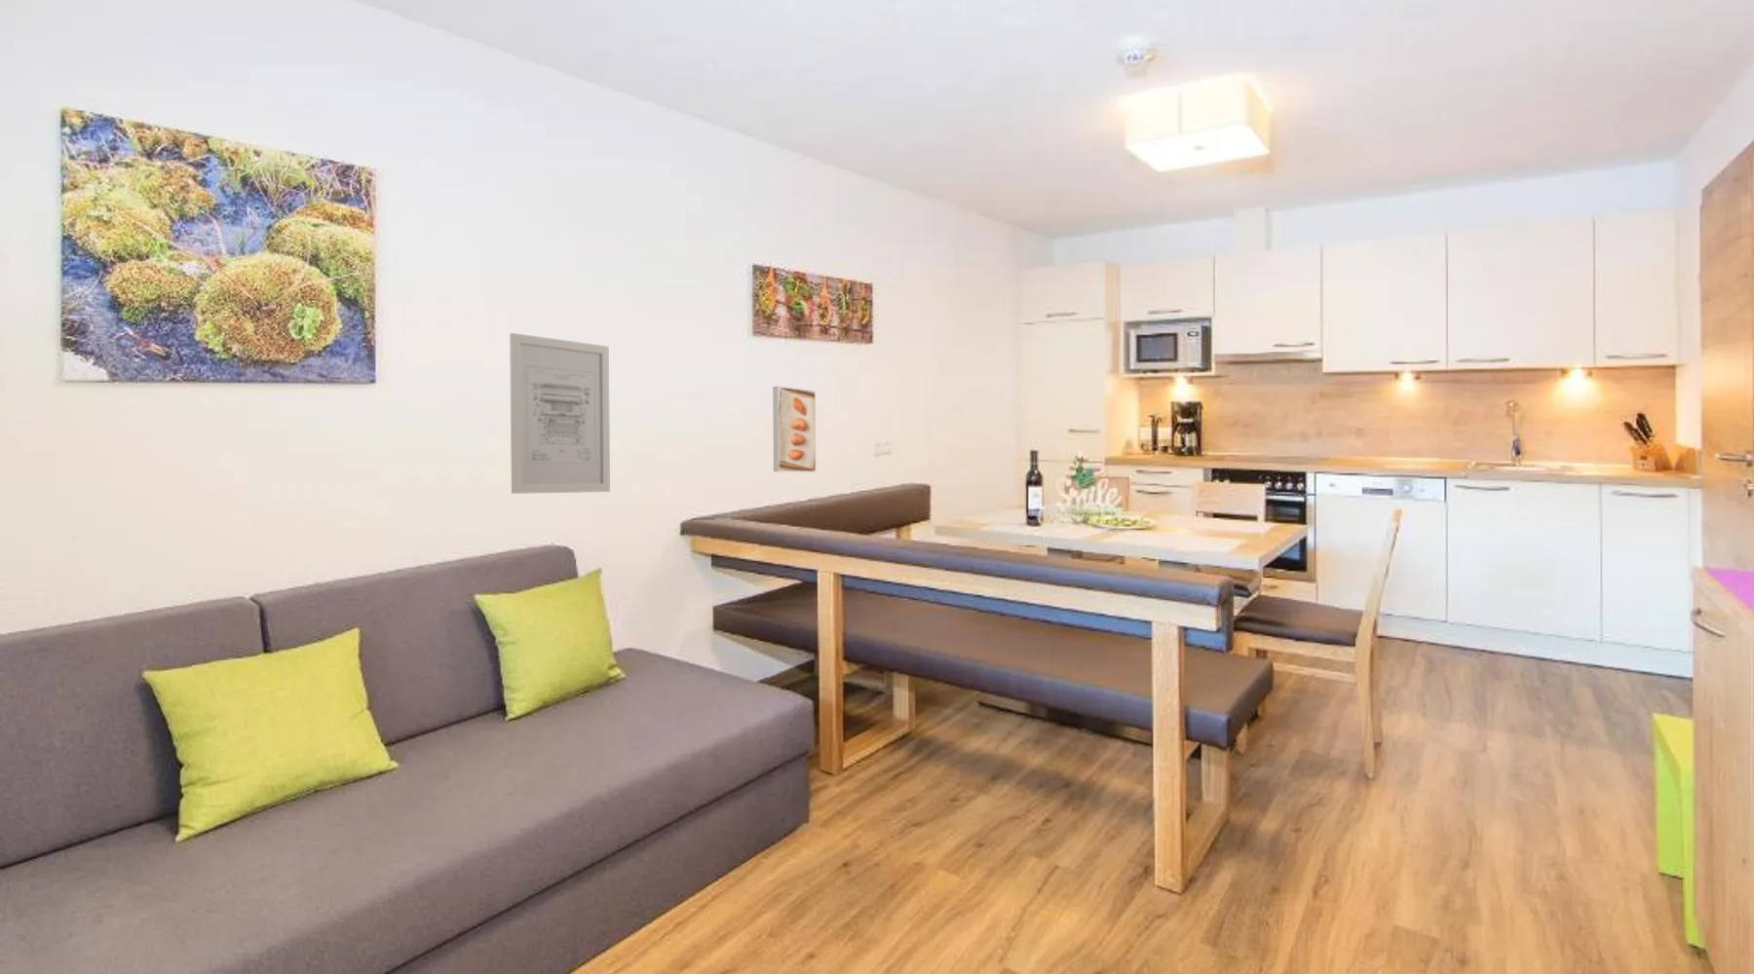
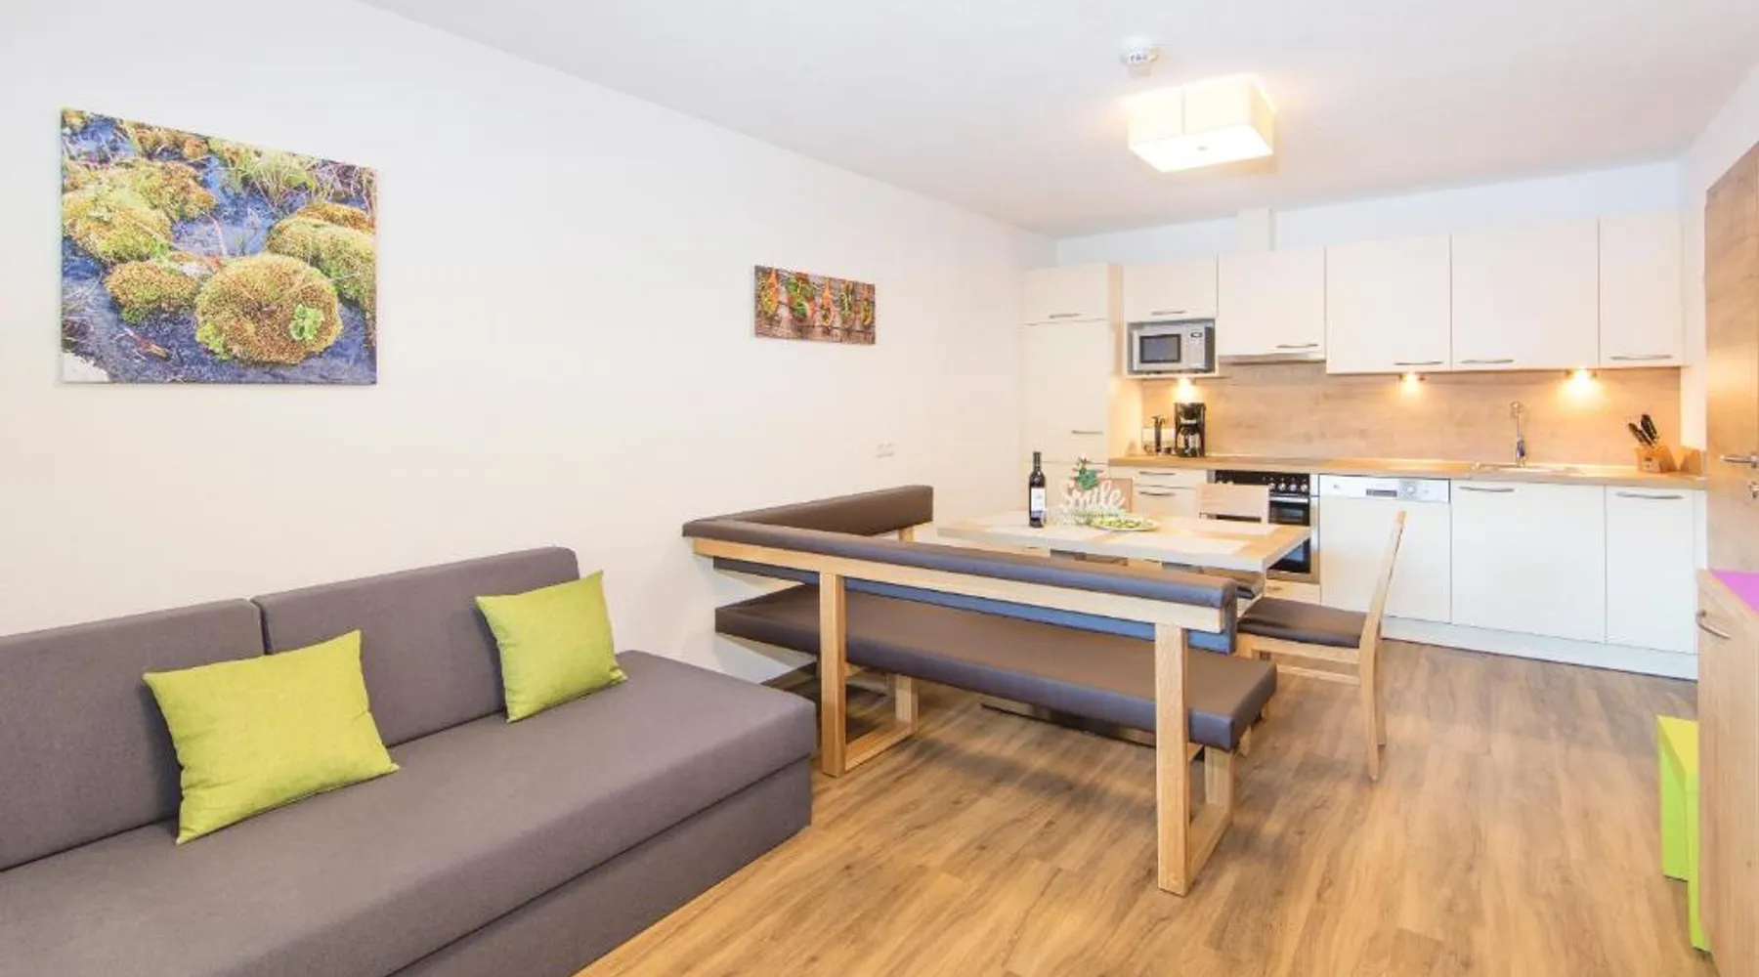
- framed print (794, 429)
- wall art (563, 416)
